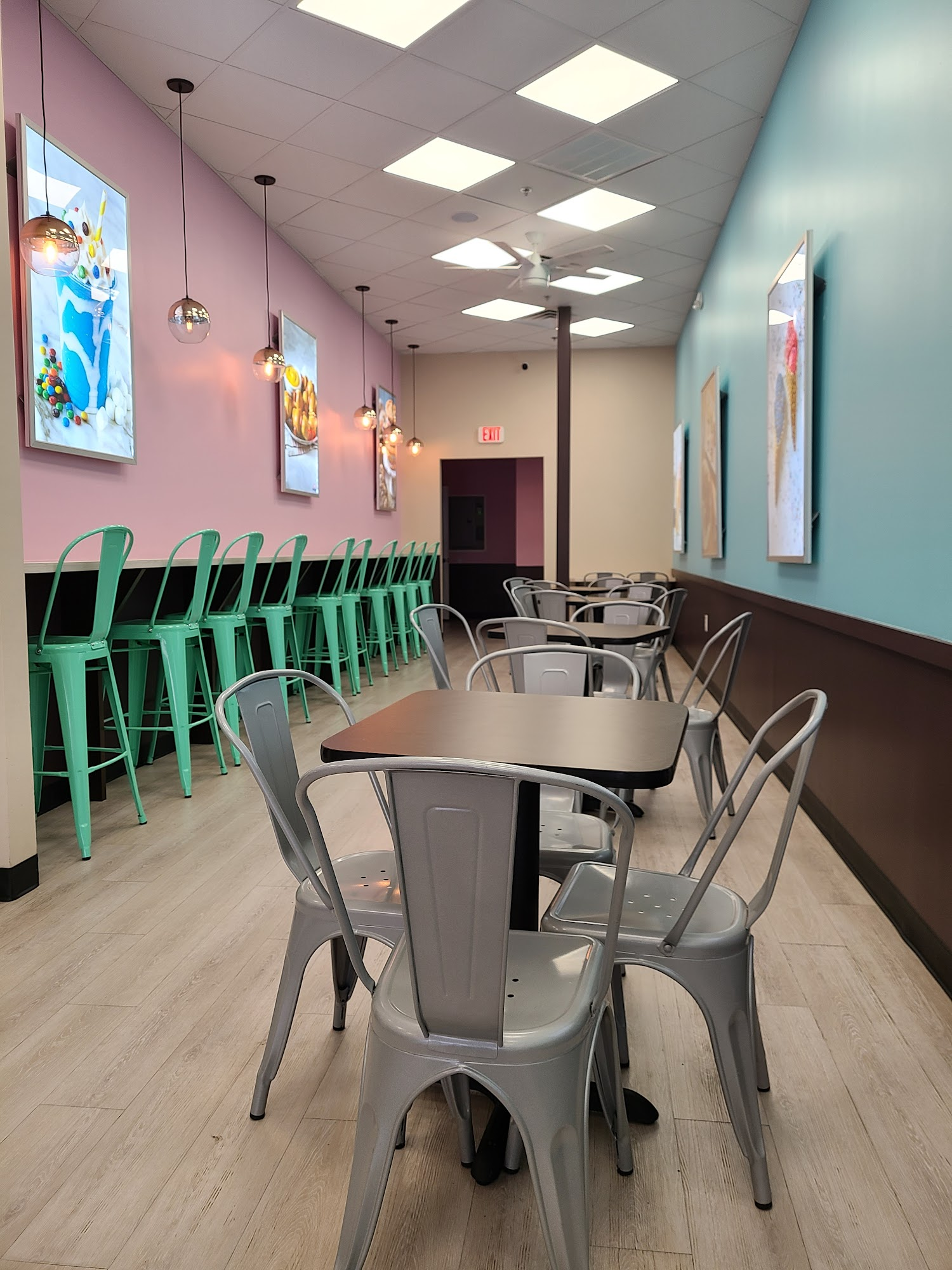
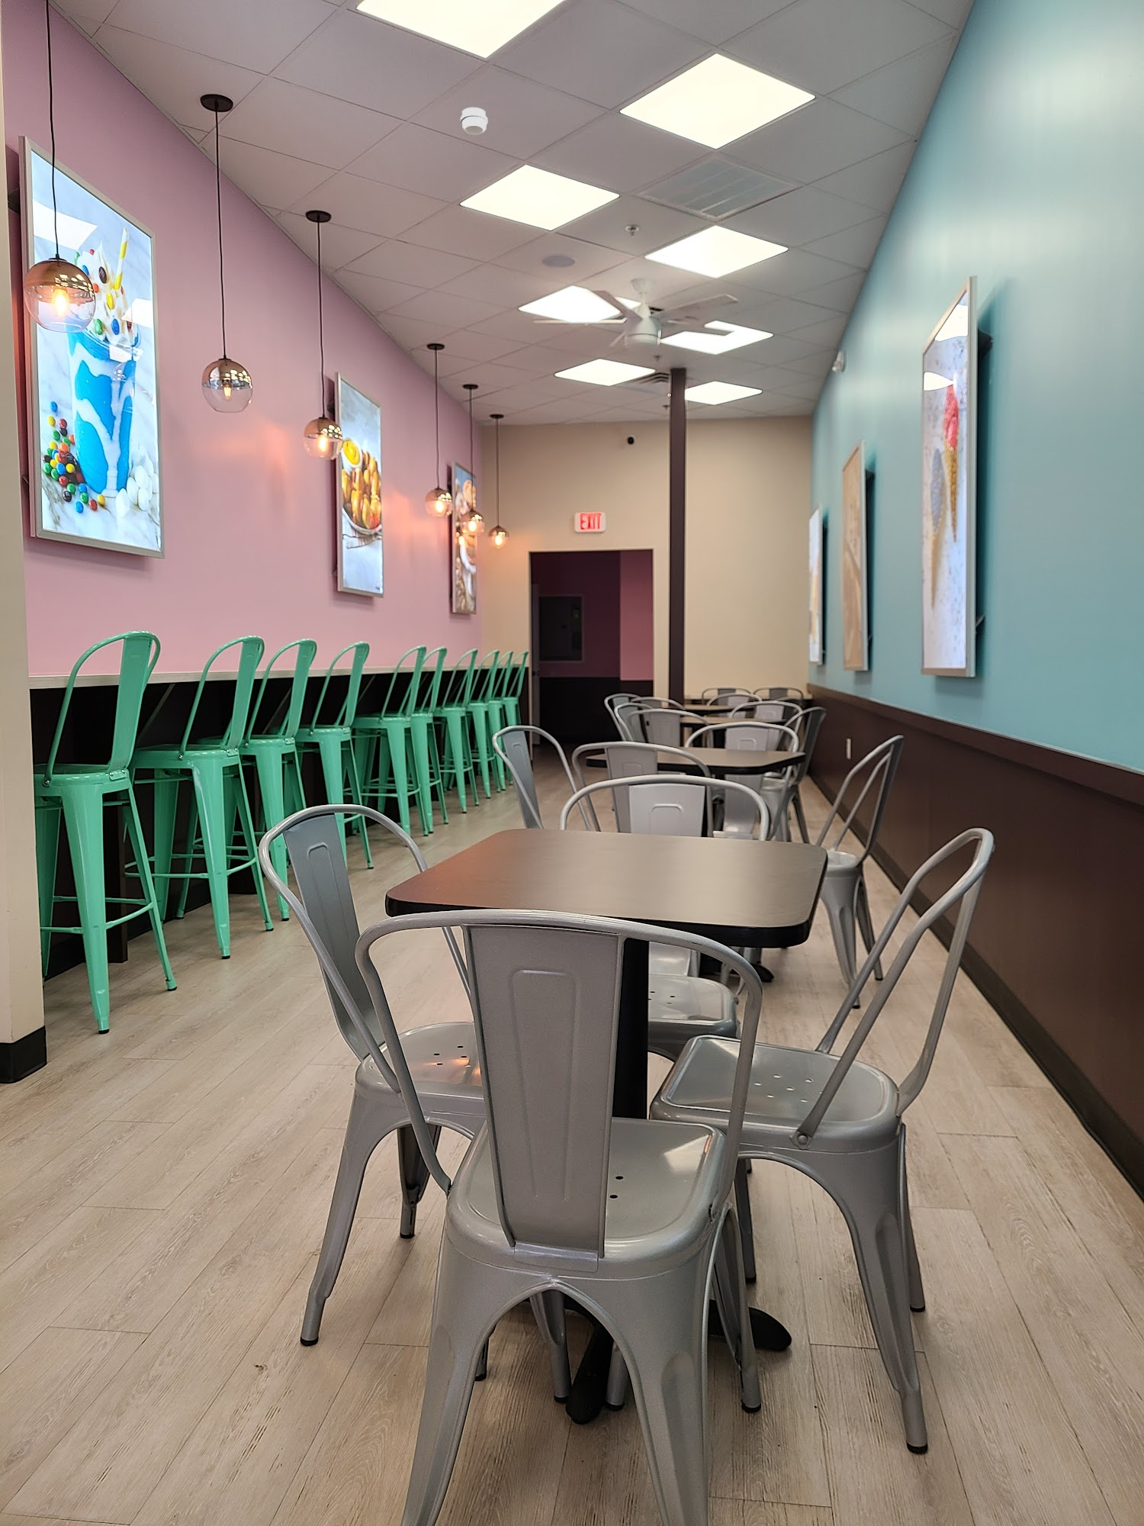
+ smoke detector (473, 121)
